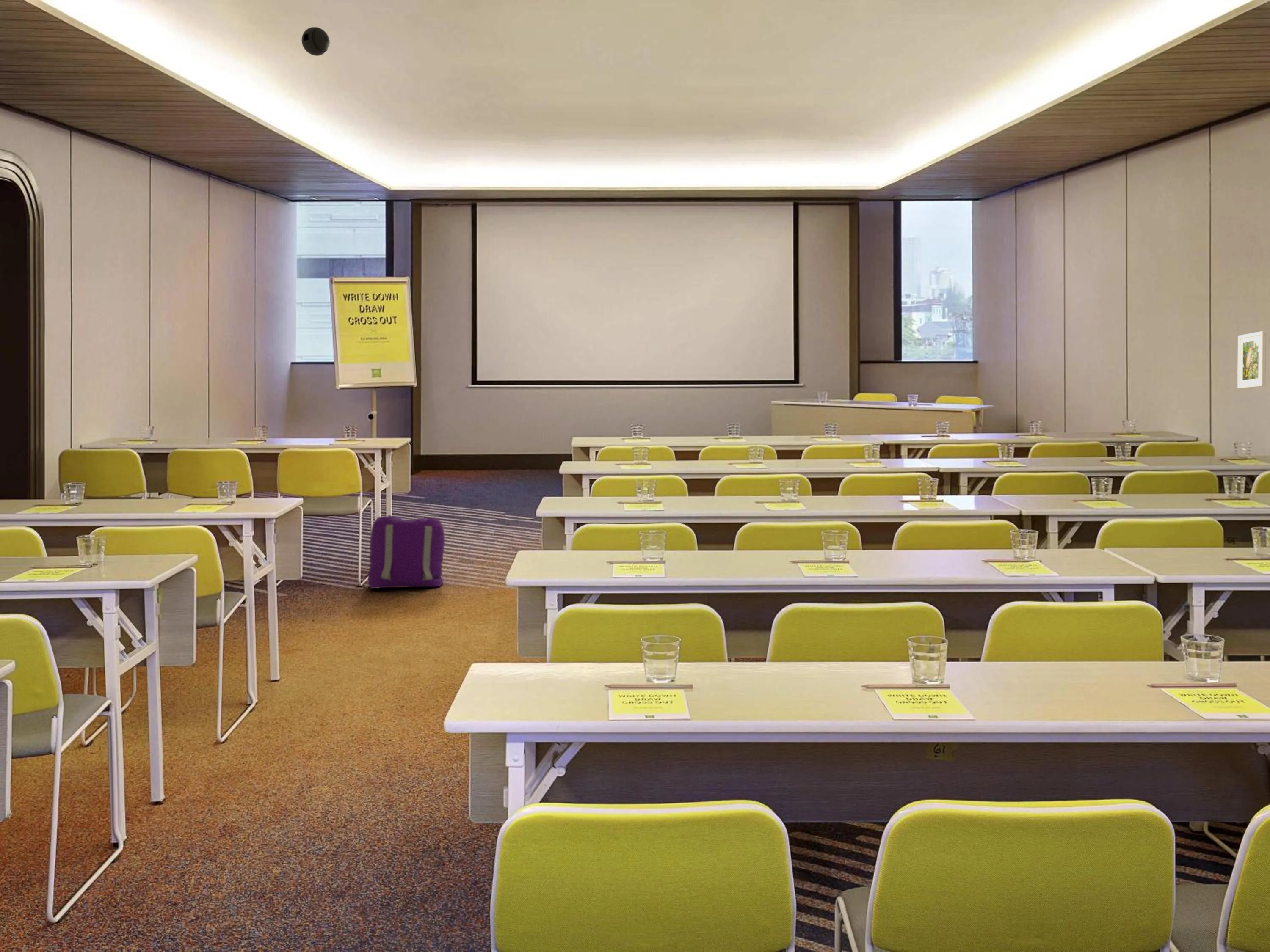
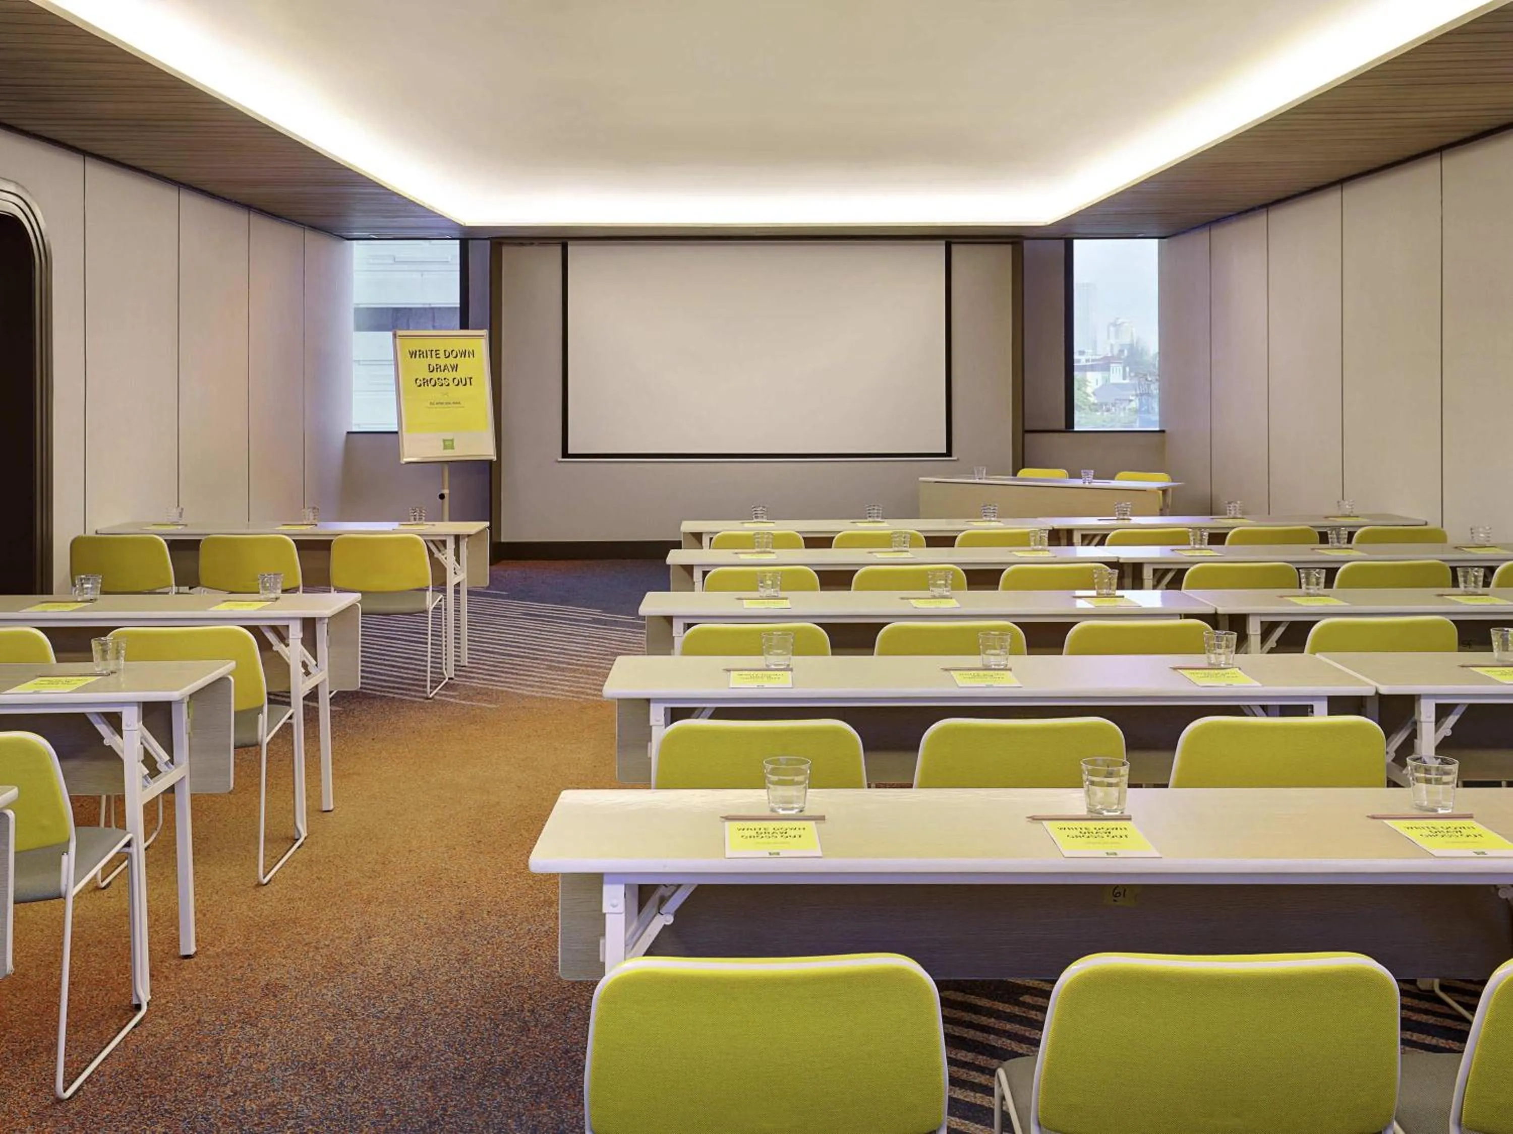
- backpack (406, 550)
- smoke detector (315, 41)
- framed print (1251, 360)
